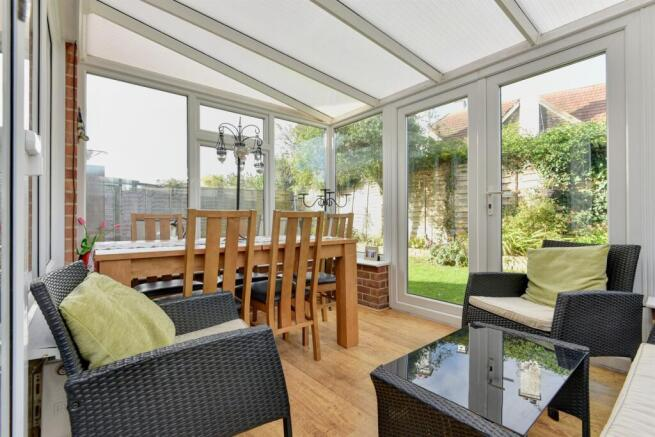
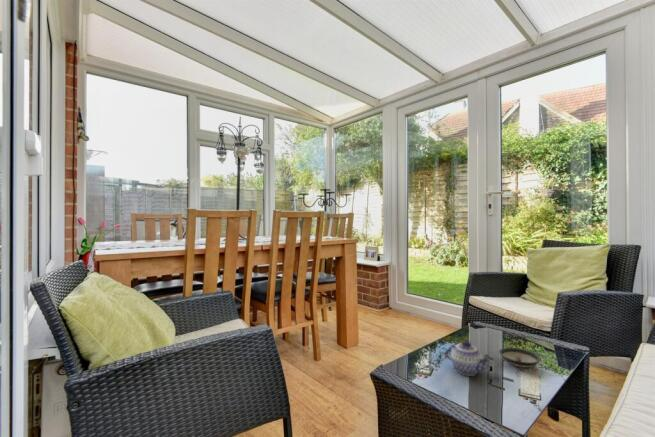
+ teapot (467, 356)
+ saucer (519, 359)
